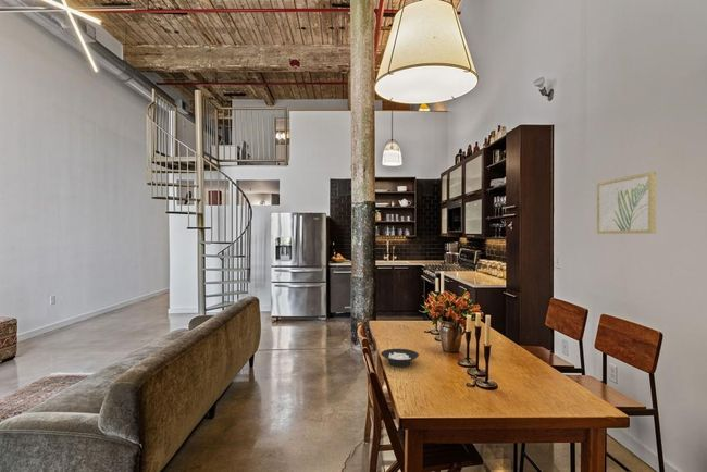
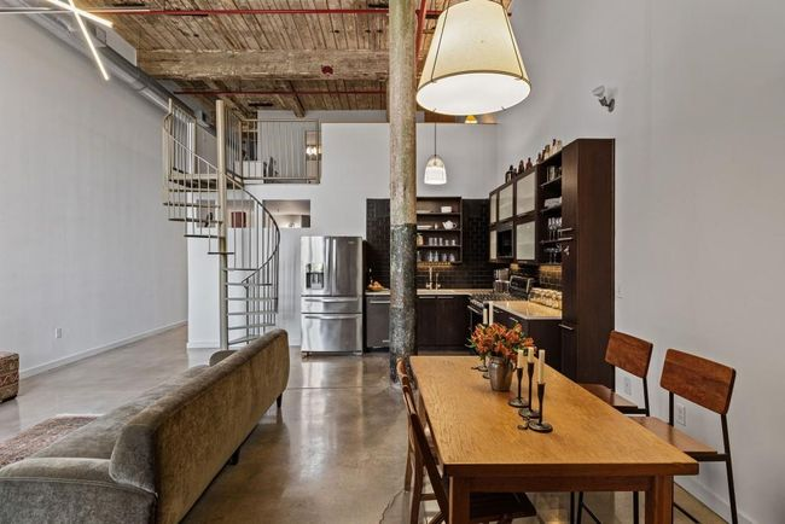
- wall art (623, 206)
- cereal bowl (399, 358)
